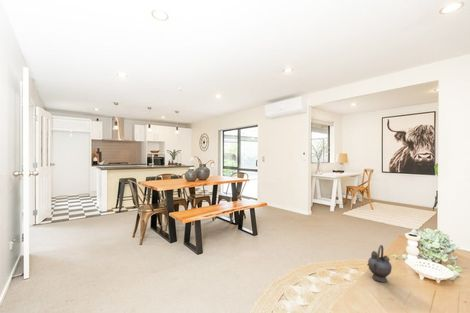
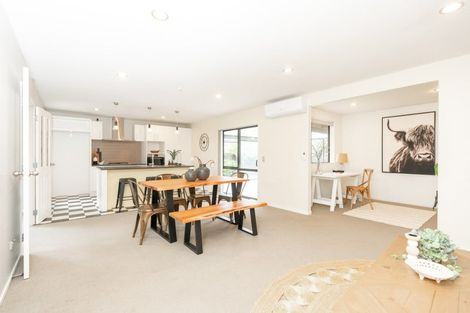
- teapot (378, 262)
